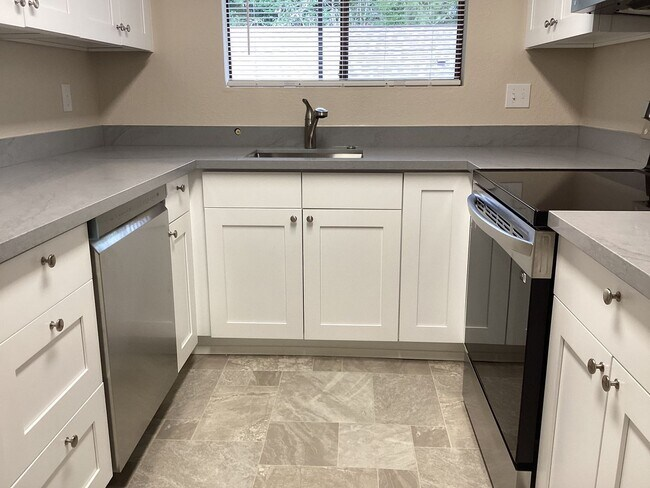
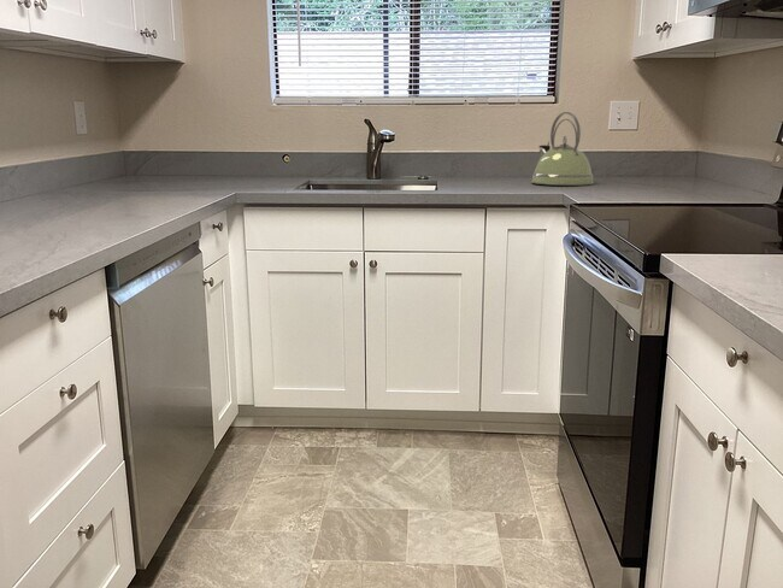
+ kettle (561, 147)
